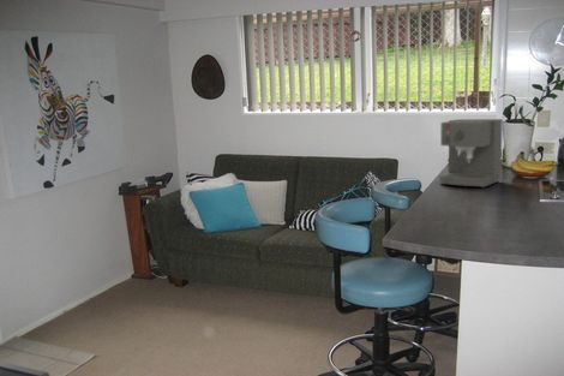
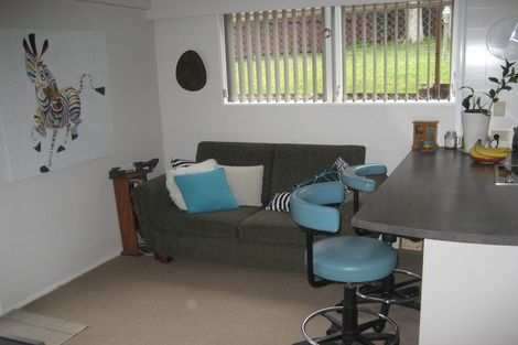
- coffee maker (472, 153)
